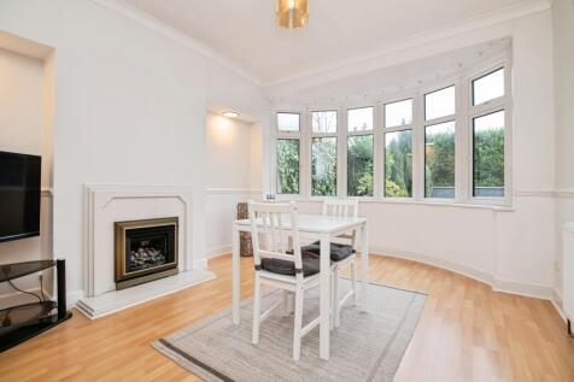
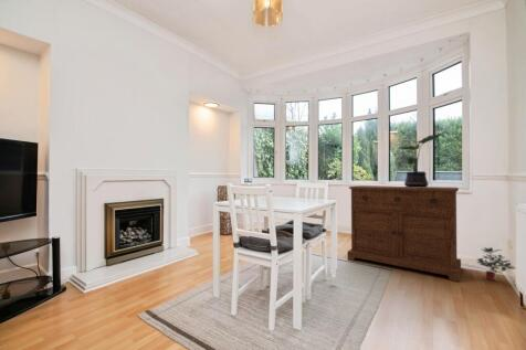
+ sideboard (400, 224)
+ potted plant (417, 160)
+ potted plant (495, 265)
